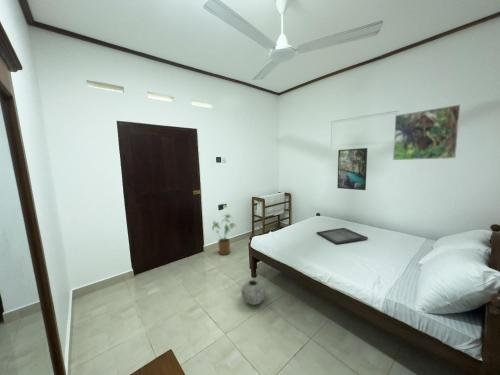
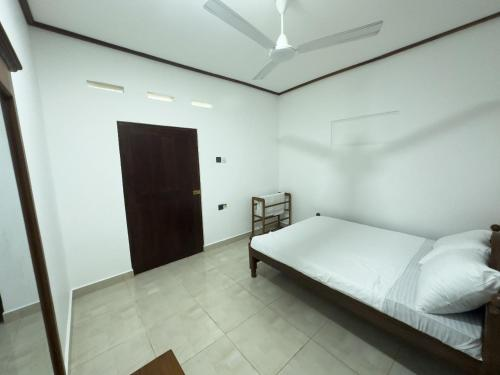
- house plant (225, 234)
- serving tray (340, 234)
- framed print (351, 169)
- vase (253, 292)
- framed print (423, 135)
